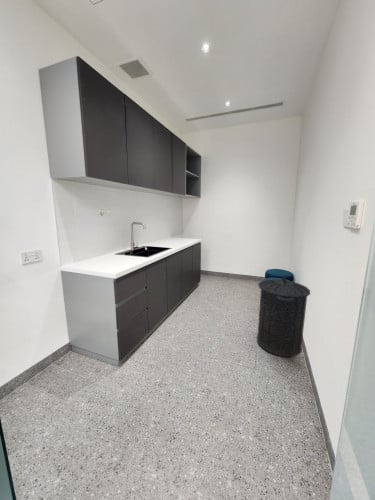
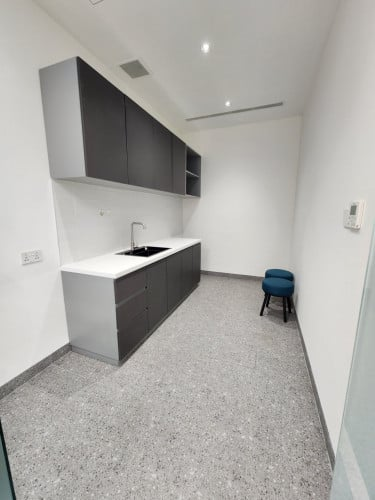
- trash can (281, 310)
